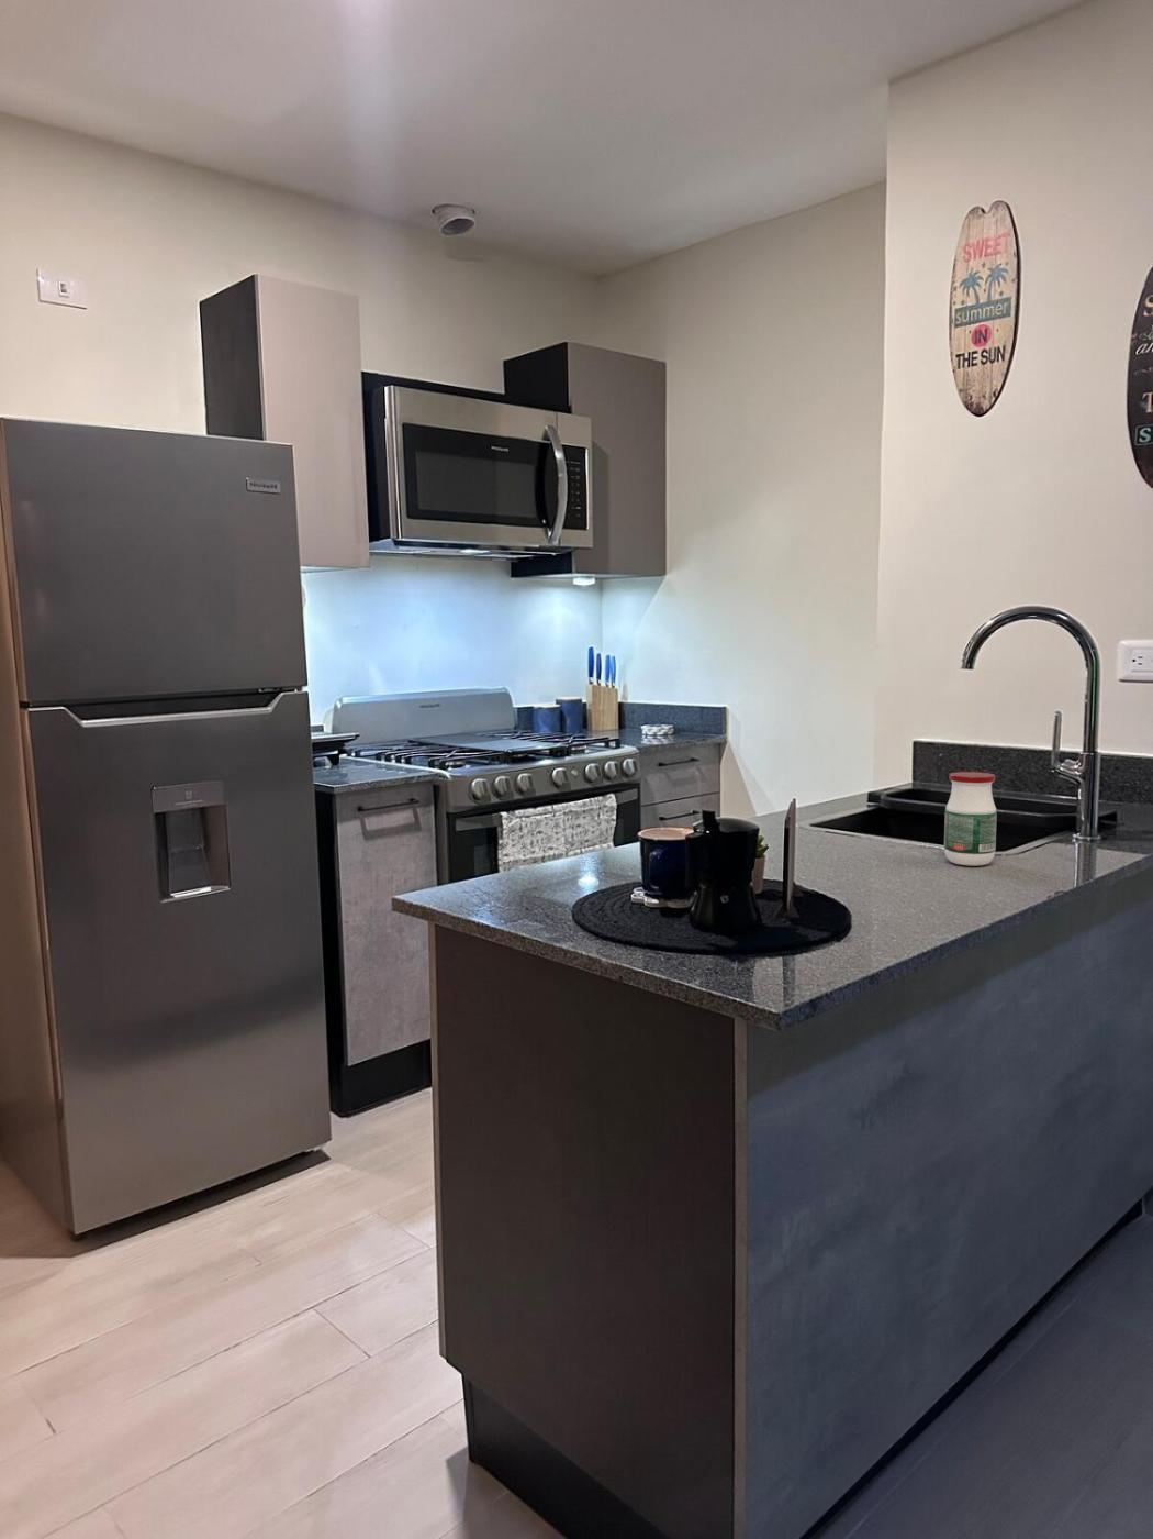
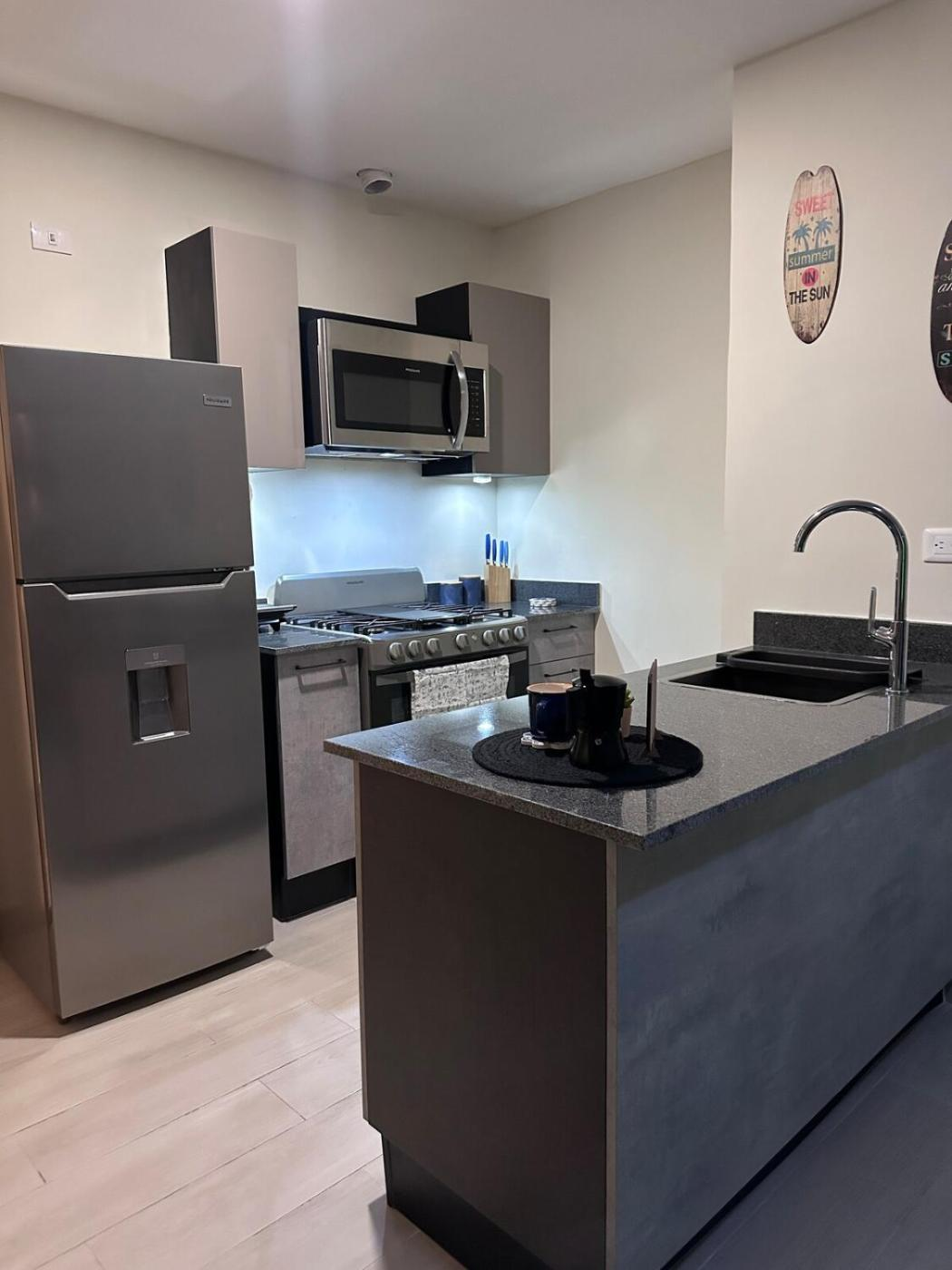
- jar (970, 818)
